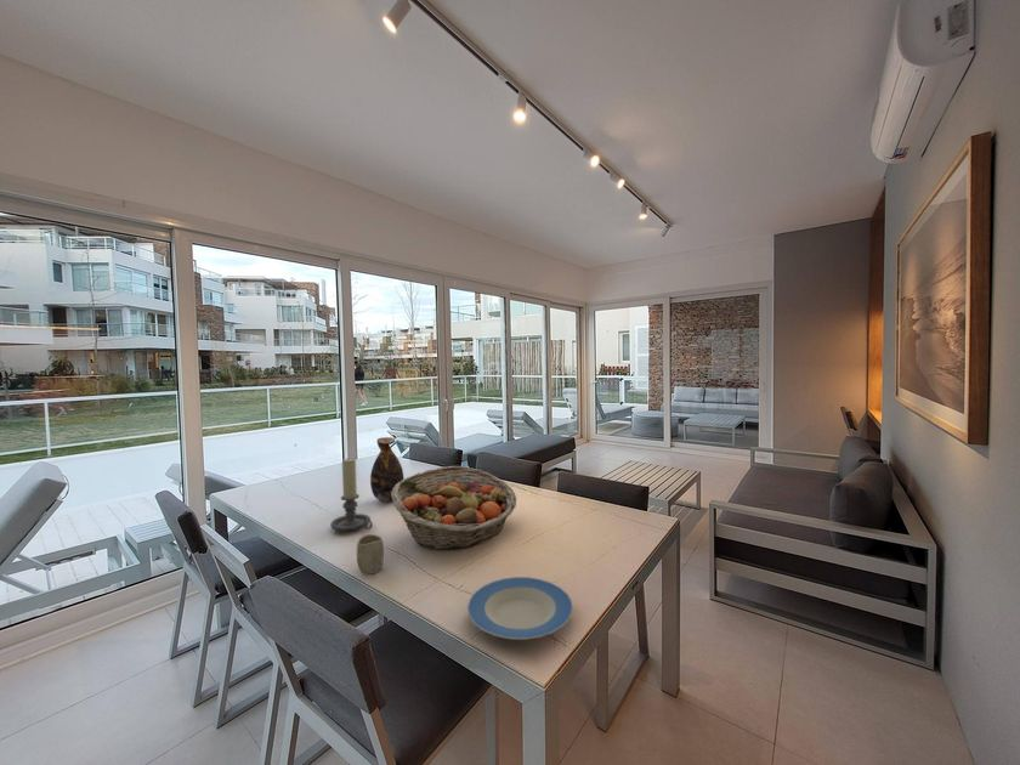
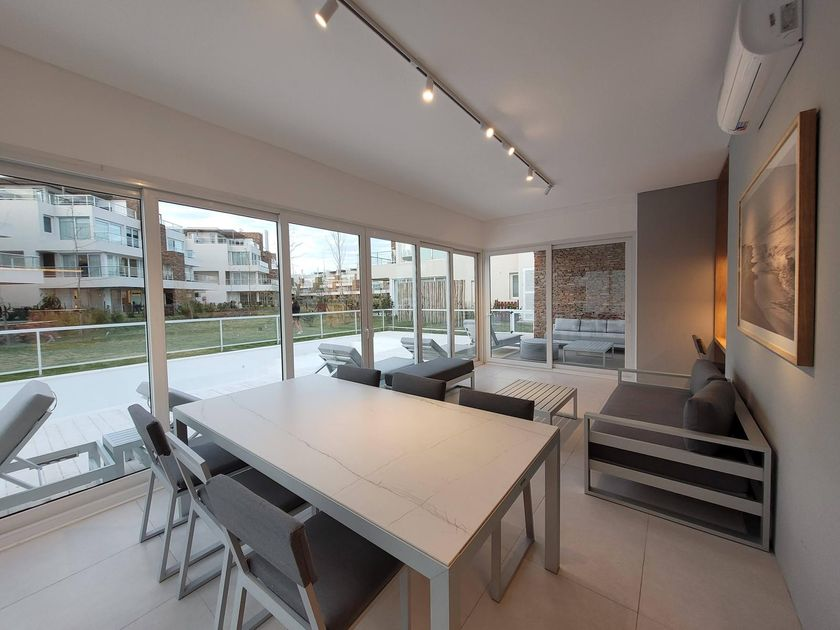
- plate (520, 610)
- vase (386, 469)
- fruit basket (455, 504)
- cup (370, 554)
- candle holder (352, 492)
